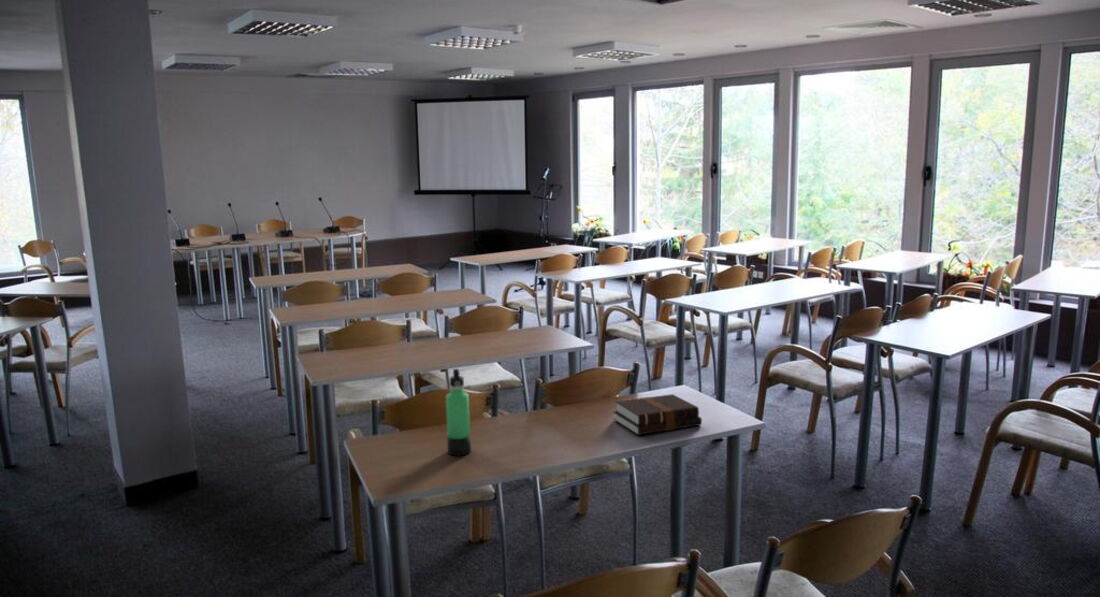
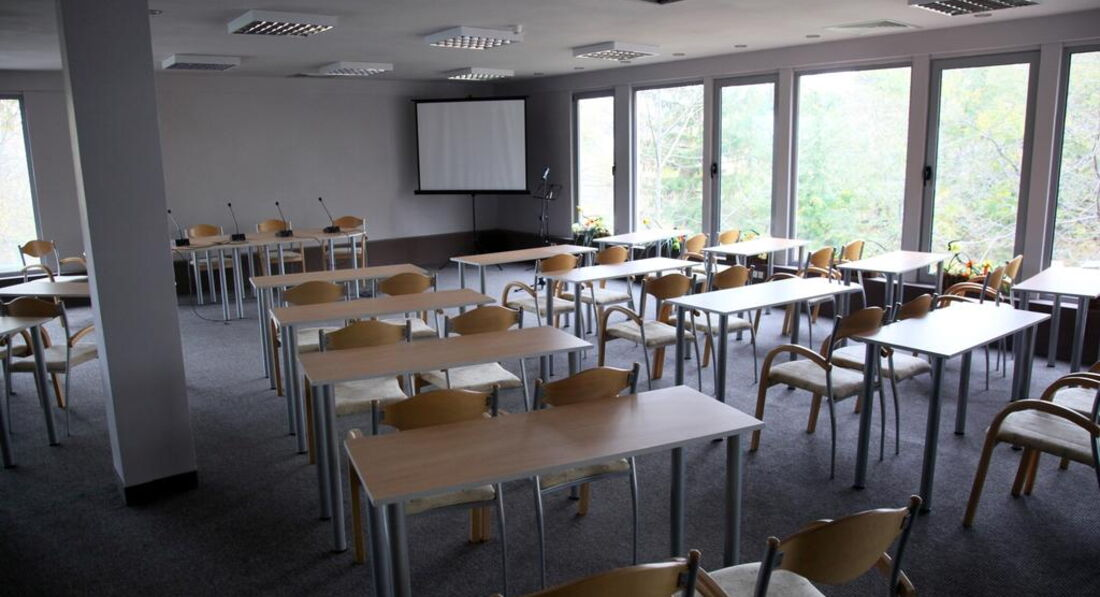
- thermos bottle (457, 410)
- hardback book (656, 413)
